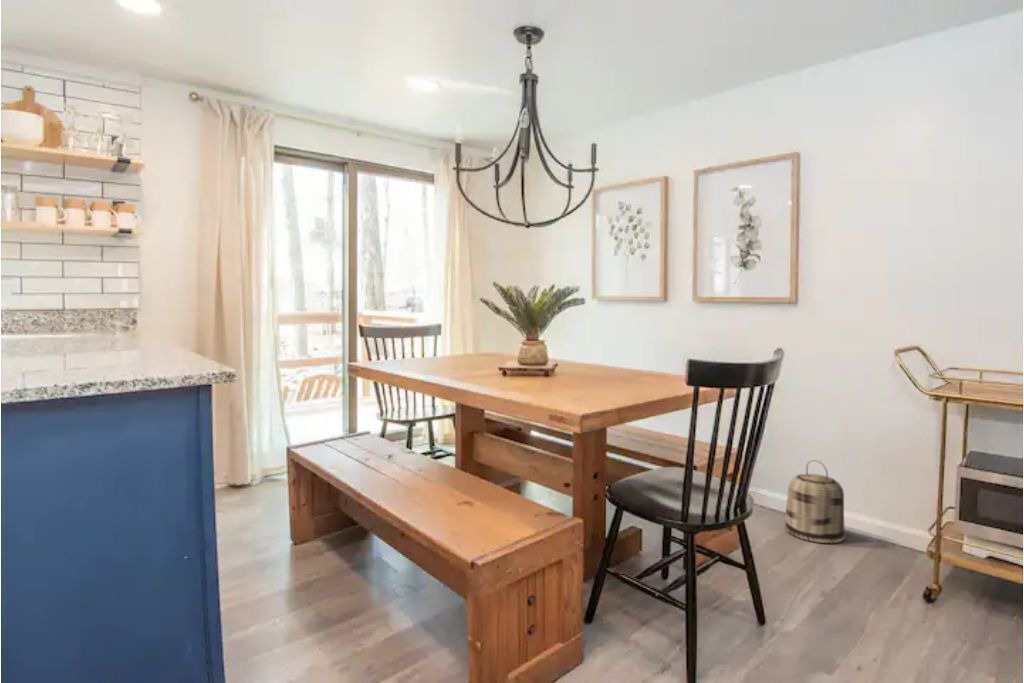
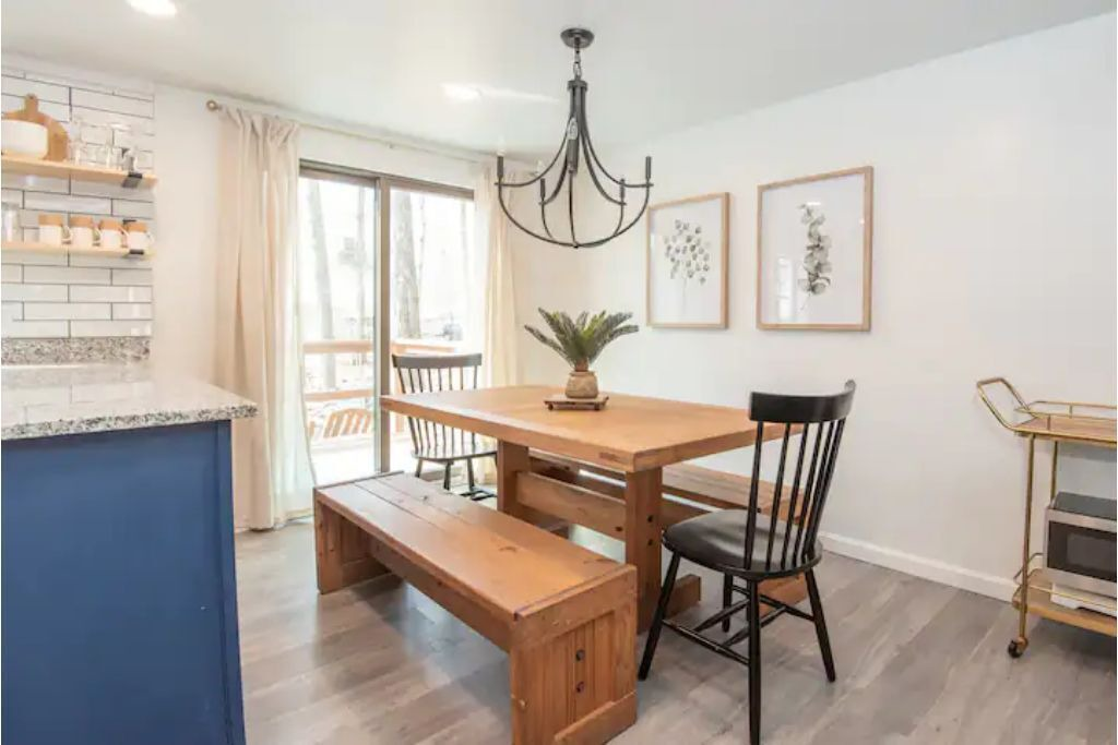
- basket (815, 496)
